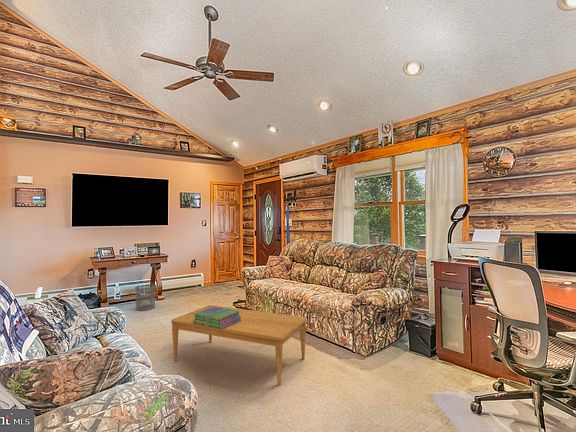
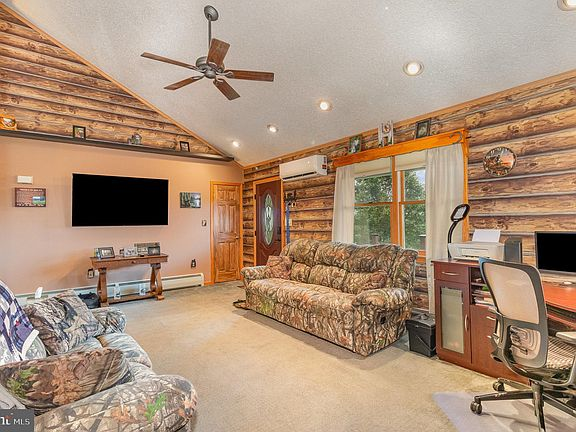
- coffee table (239, 339)
- waste bin (145, 297)
- stack of books (217, 317)
